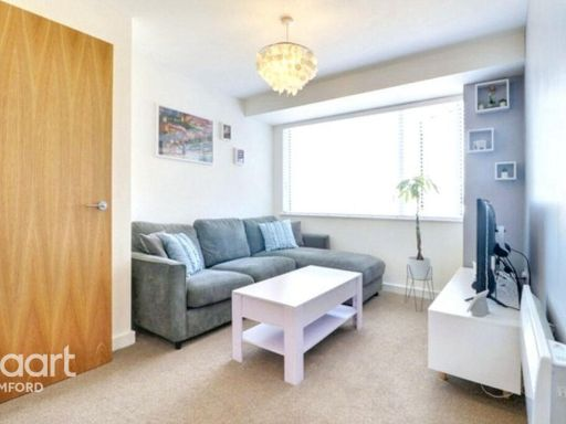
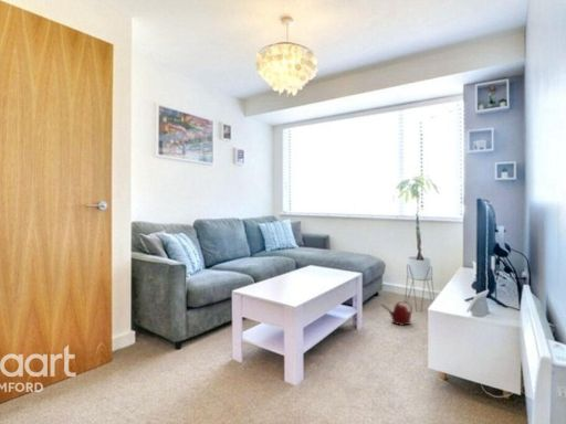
+ watering can (396, 311)
